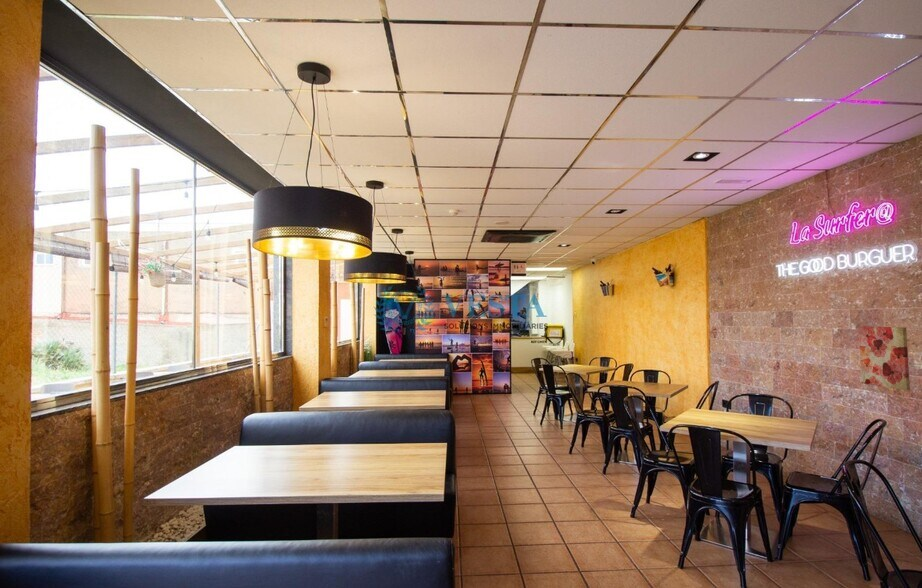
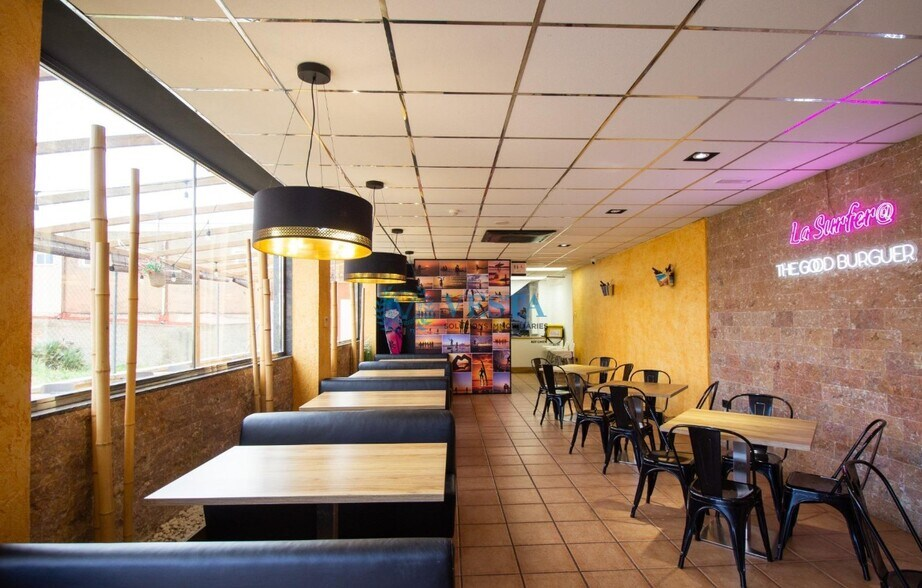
- wall art (882, 356)
